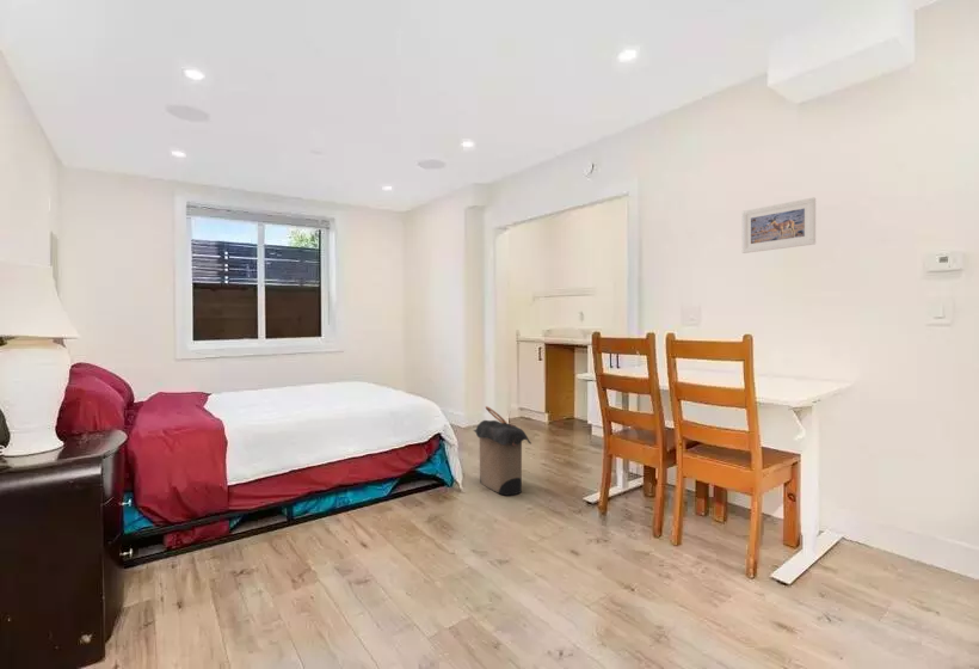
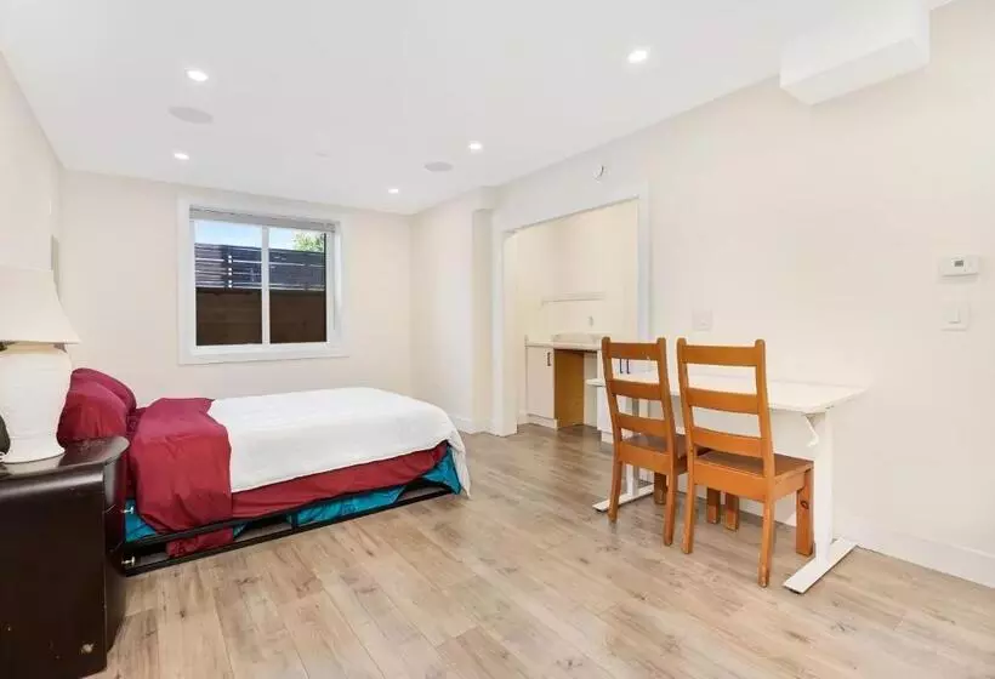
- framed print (776, 226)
- laundry hamper (501, 447)
